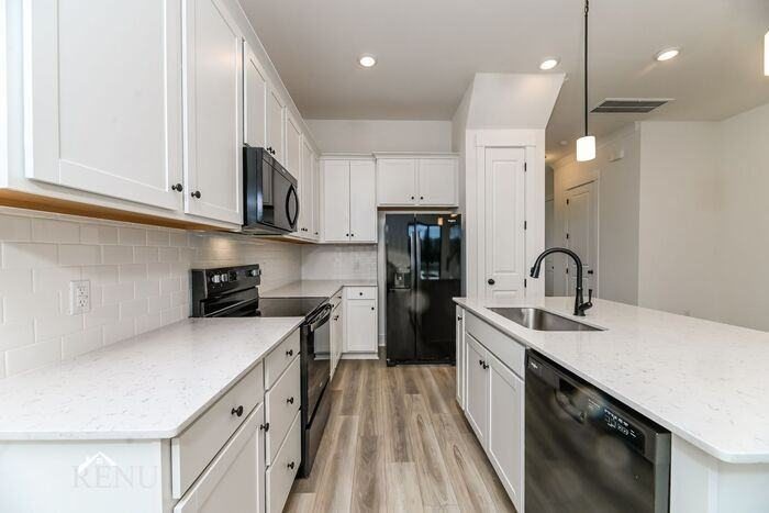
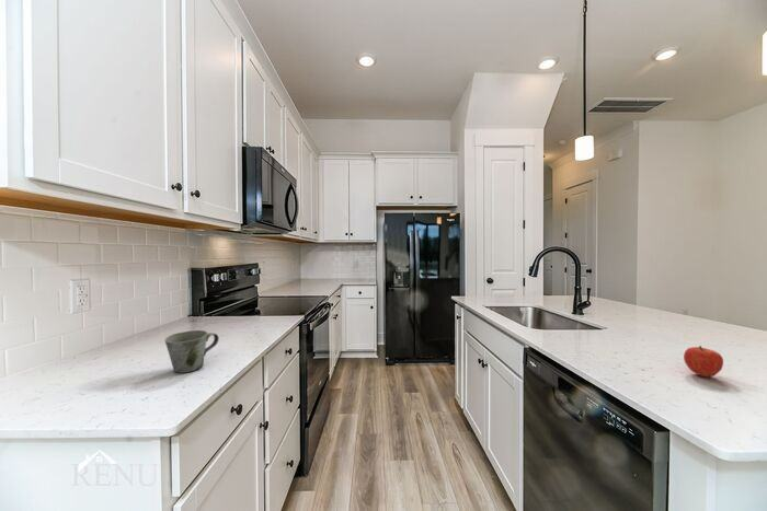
+ mug (191, 350)
+ fruit (702, 360)
